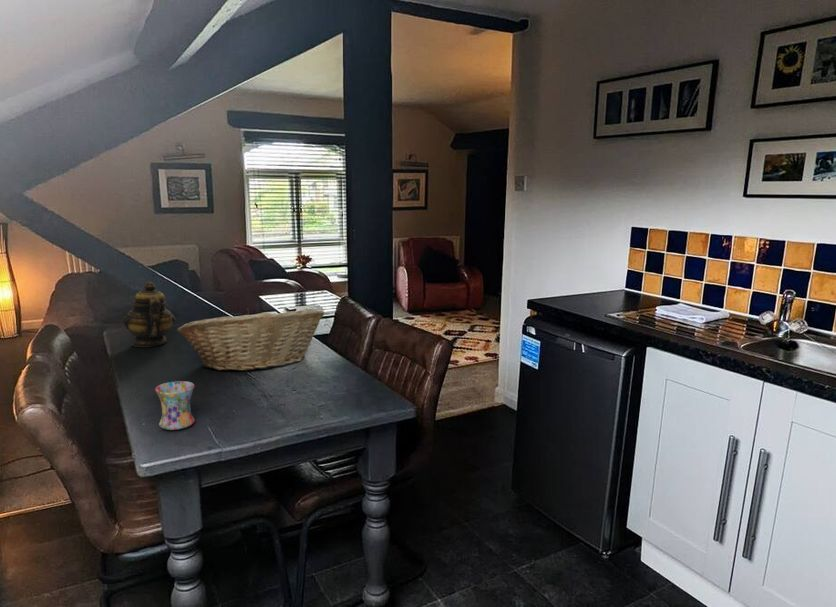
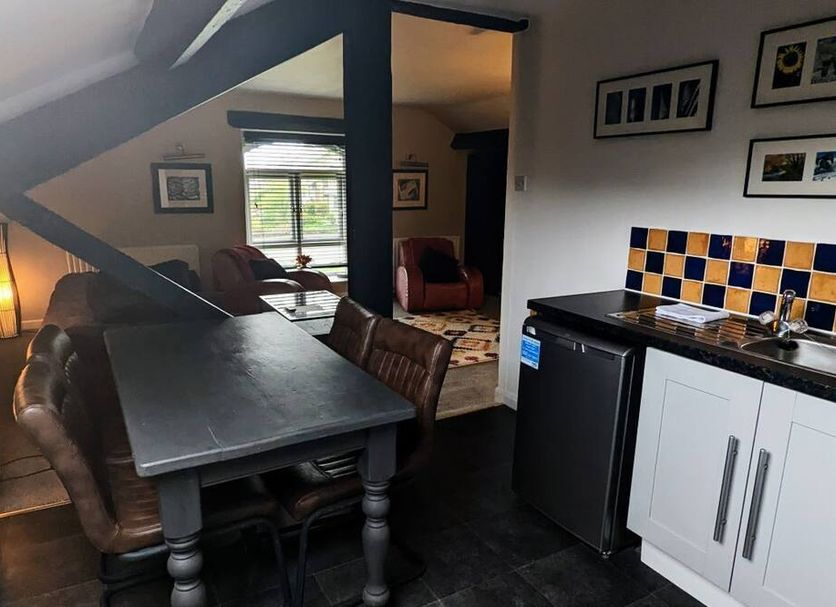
- fruit basket (254, 332)
- teapot (149, 312)
- mug (175, 404)
